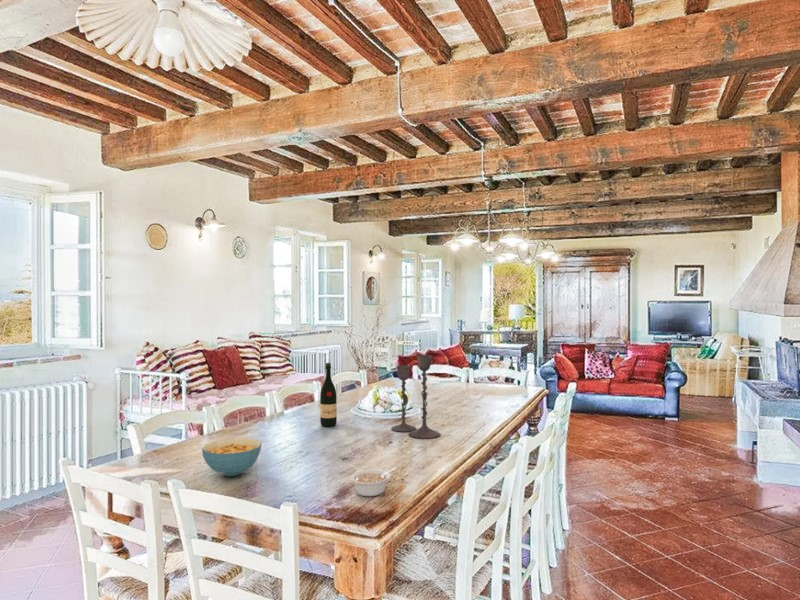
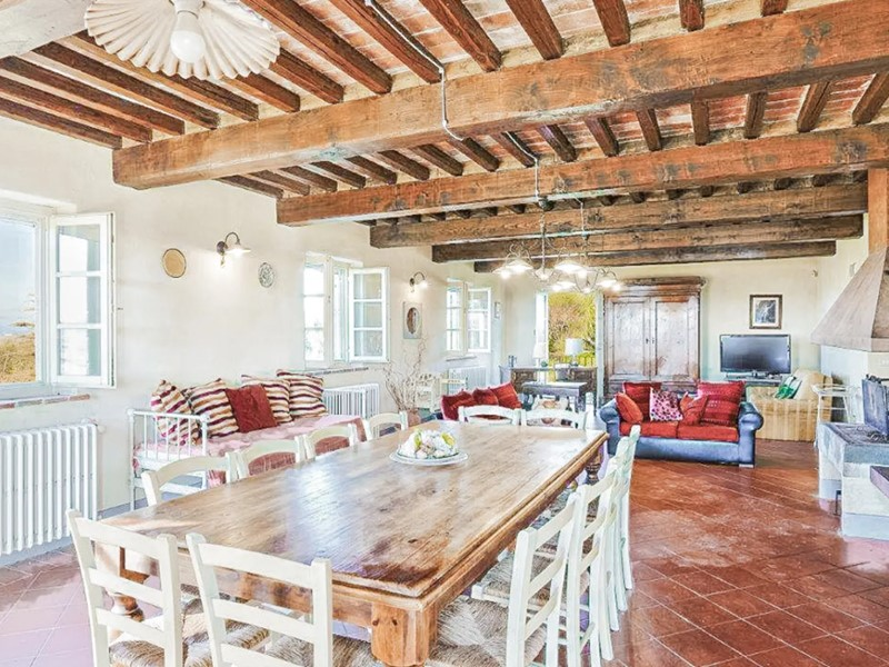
- candlestick (421, 393)
- legume (371, 481)
- wine bottle (328, 393)
- cereal bowl (232, 459)
